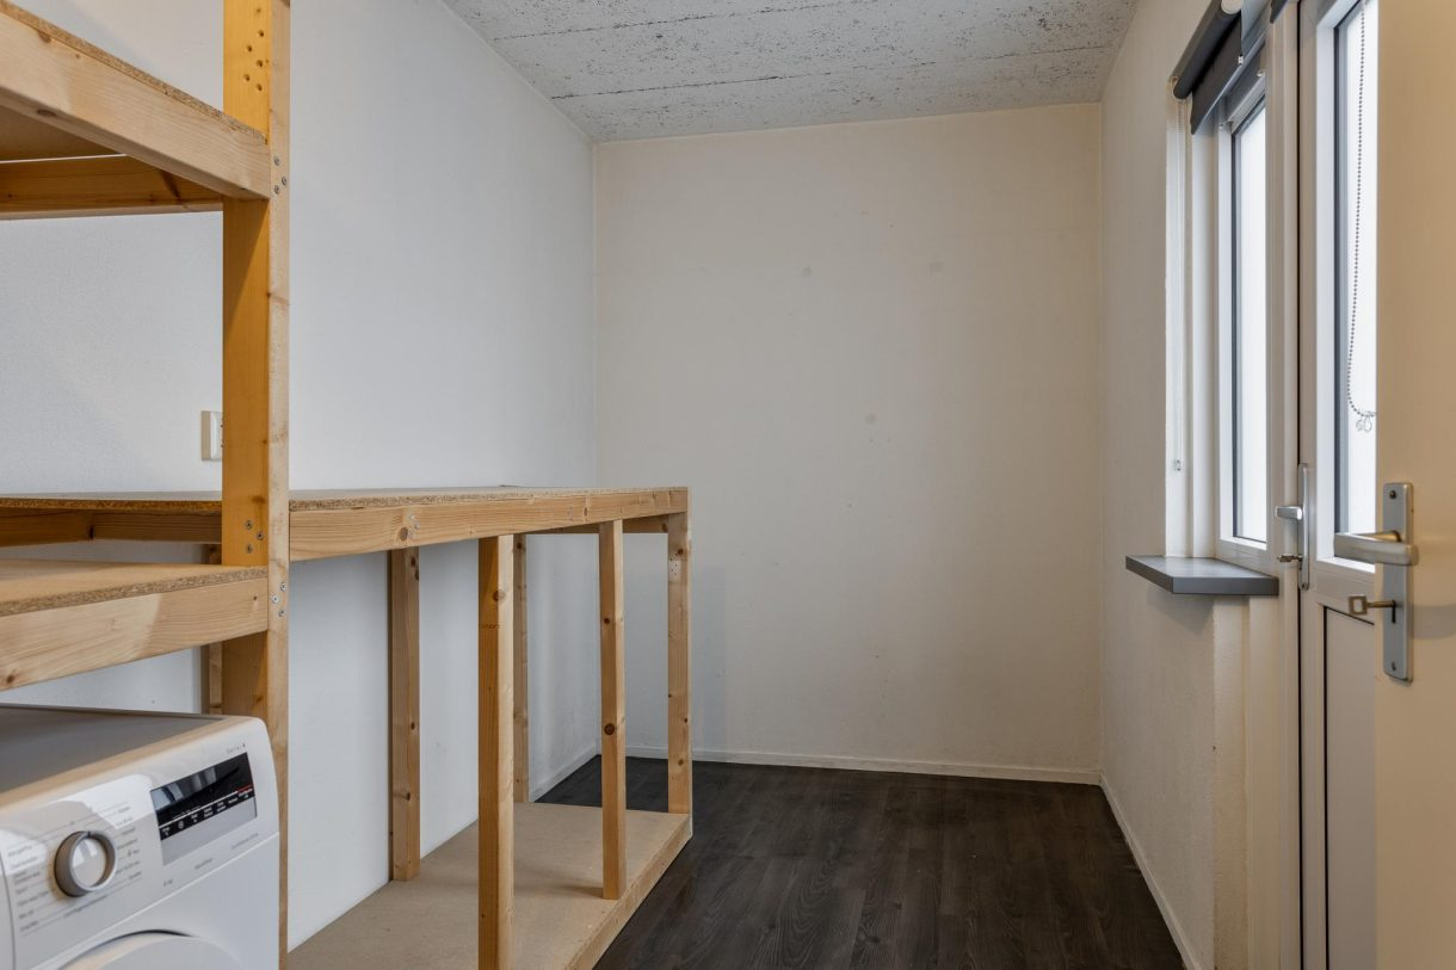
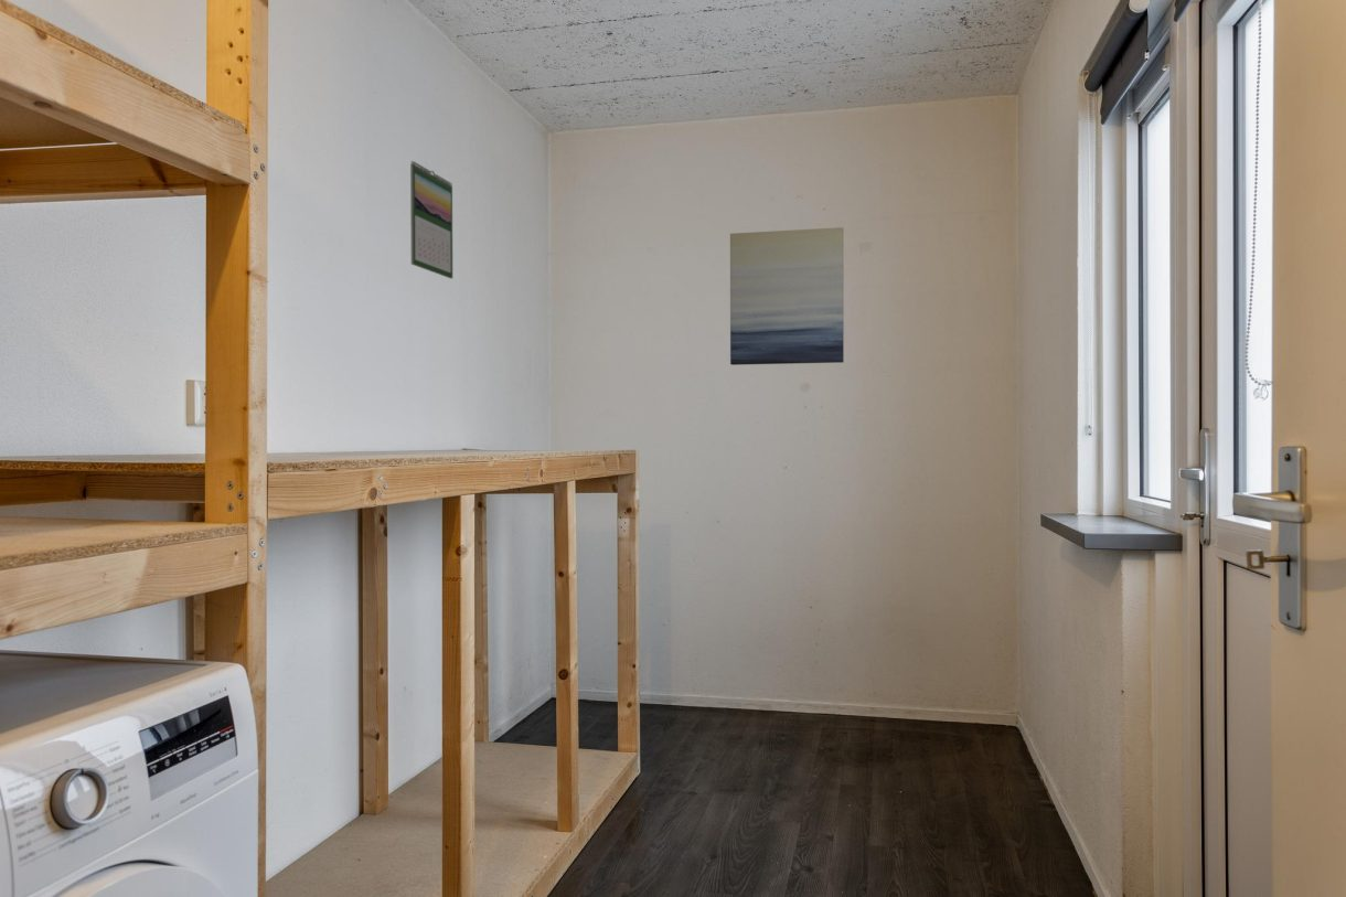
+ wall art (786, 297)
+ calendar (432, 221)
